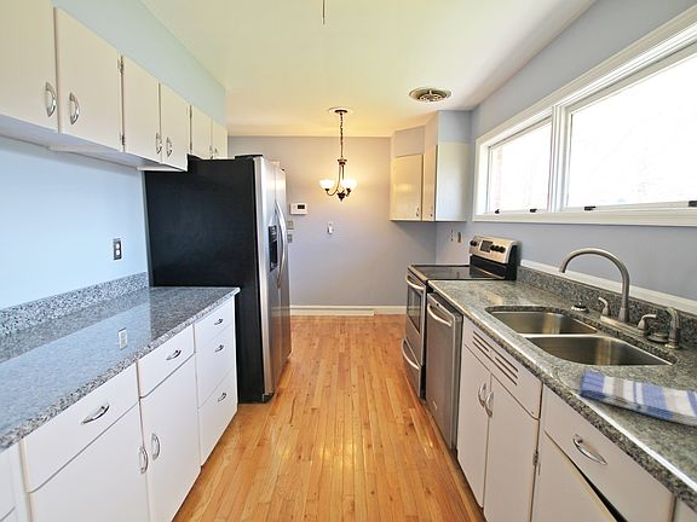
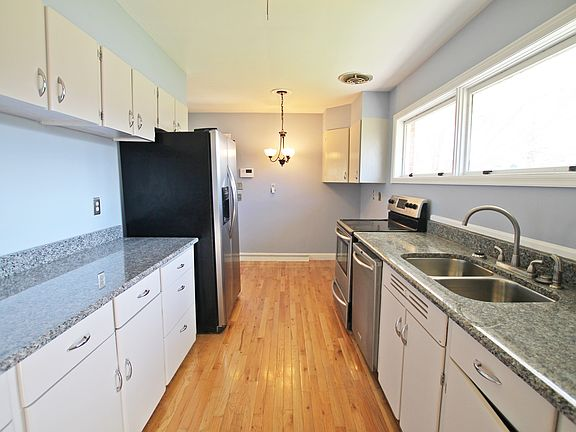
- dish towel (638, 394)
